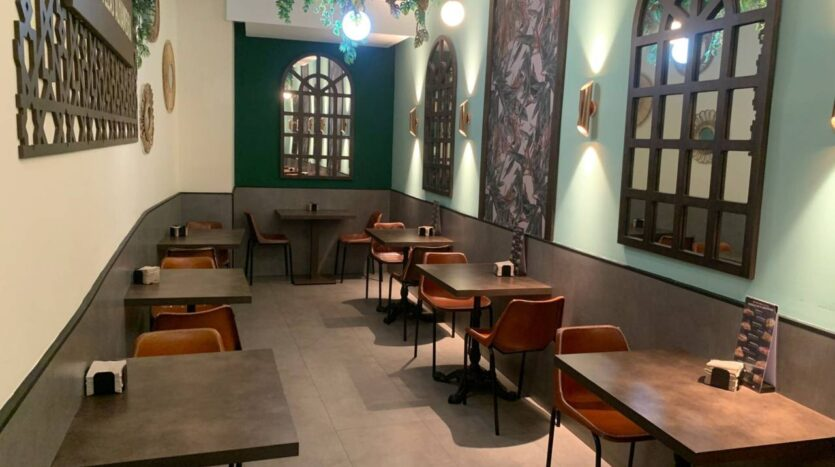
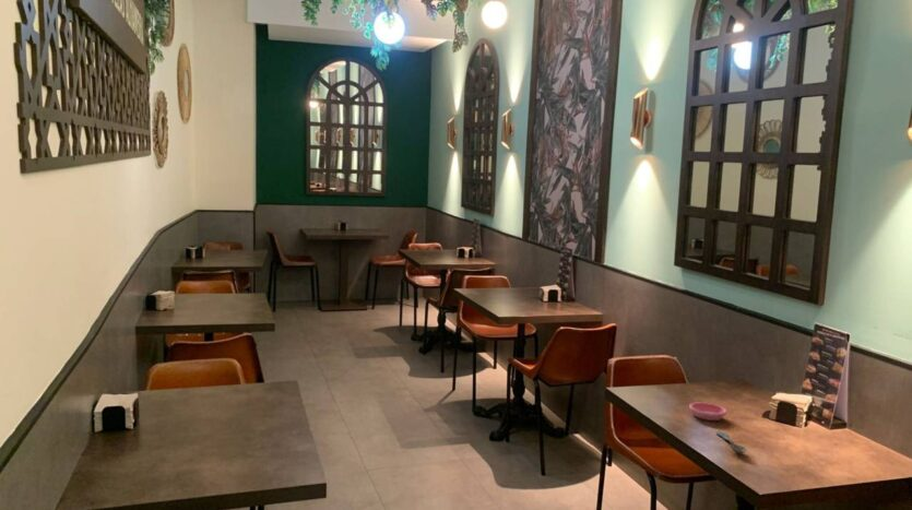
+ saucer (707, 412)
+ spoon (730, 440)
